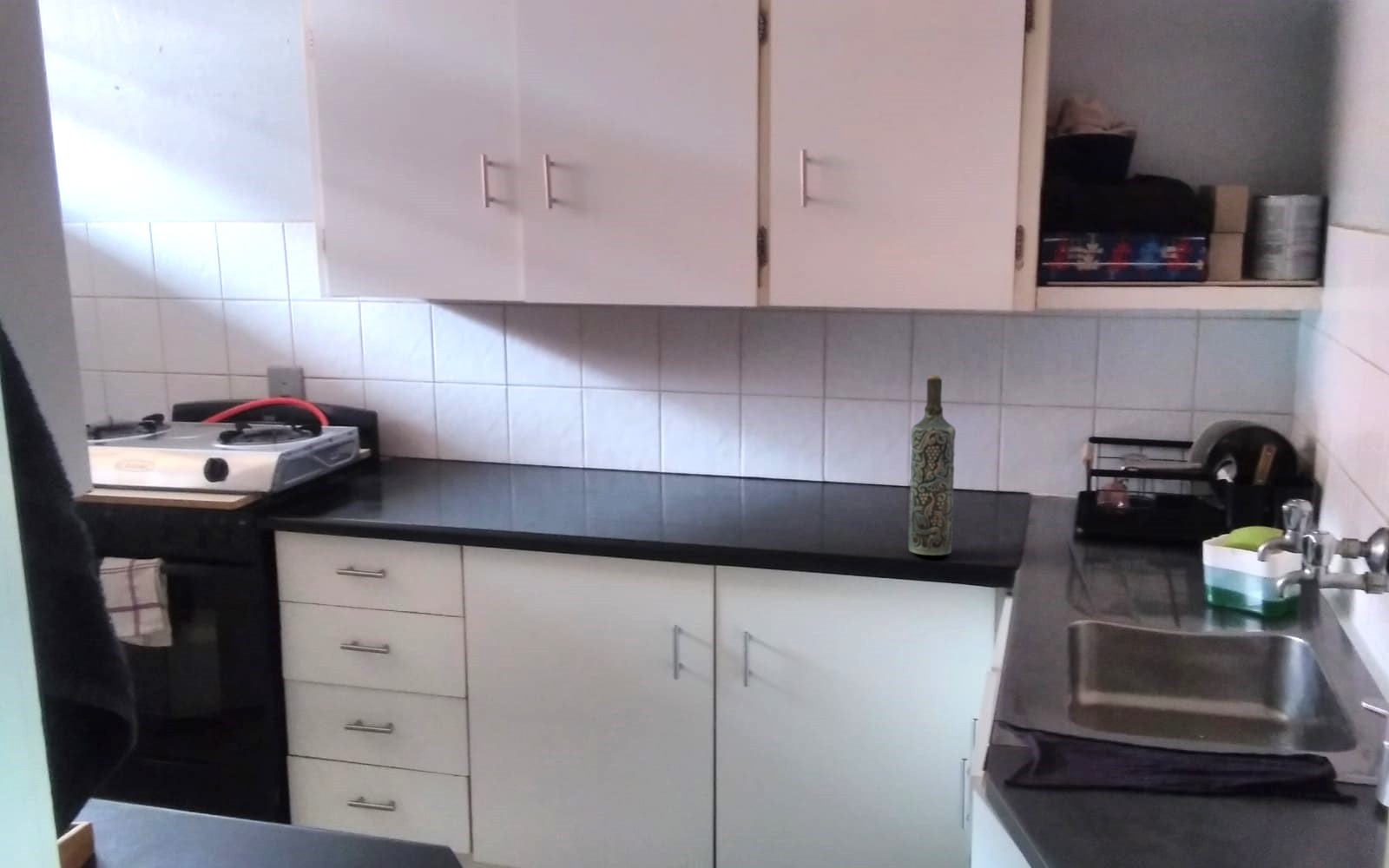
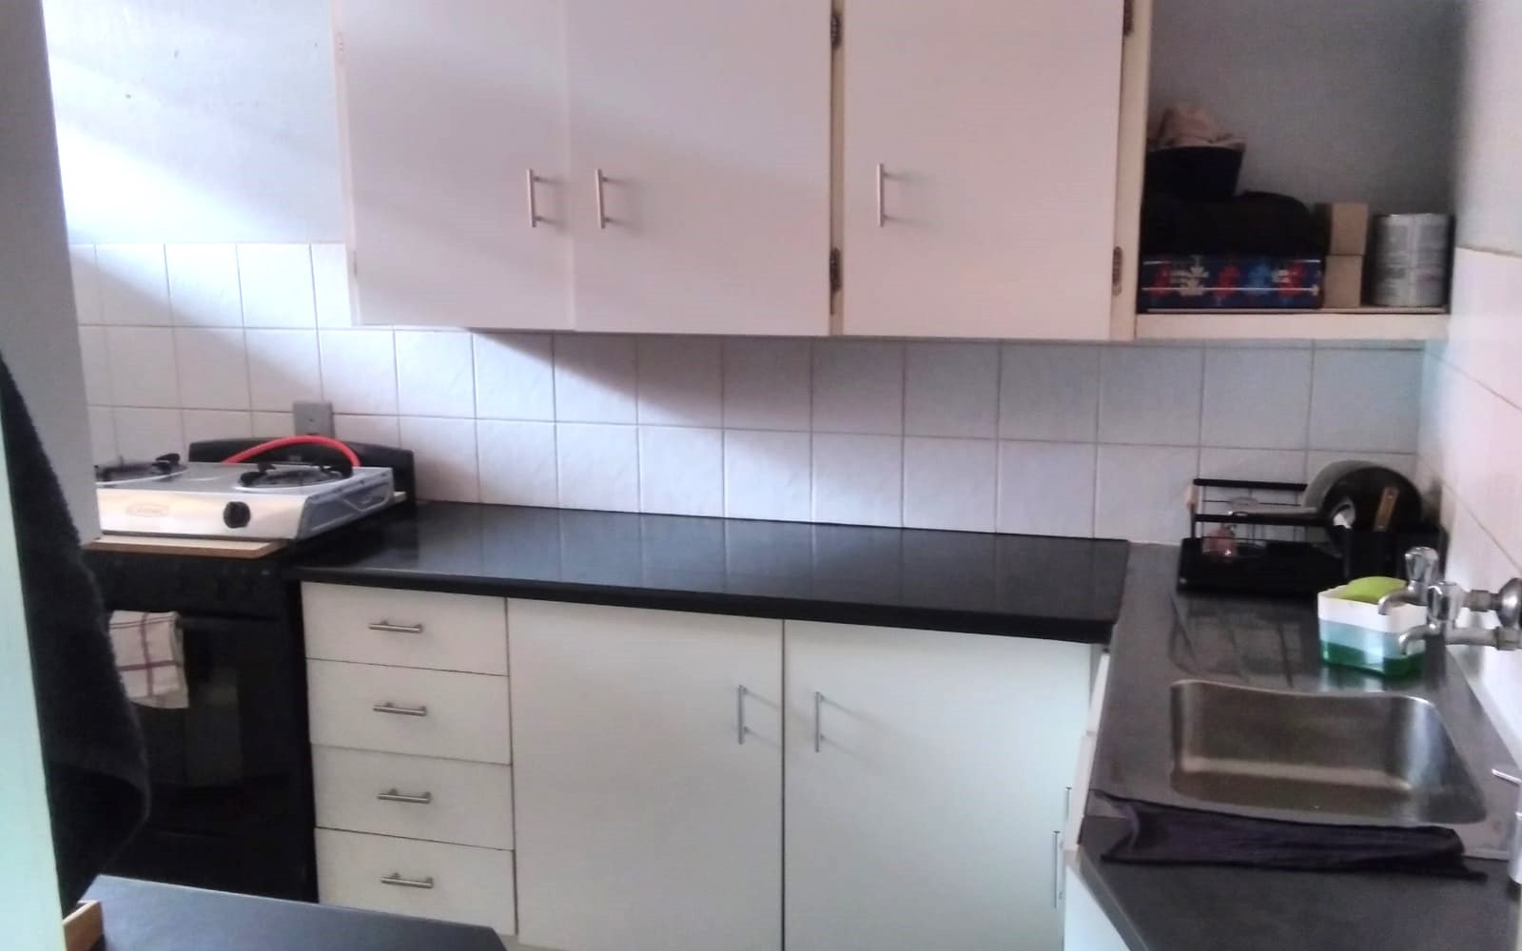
- bottle (931, 465)
